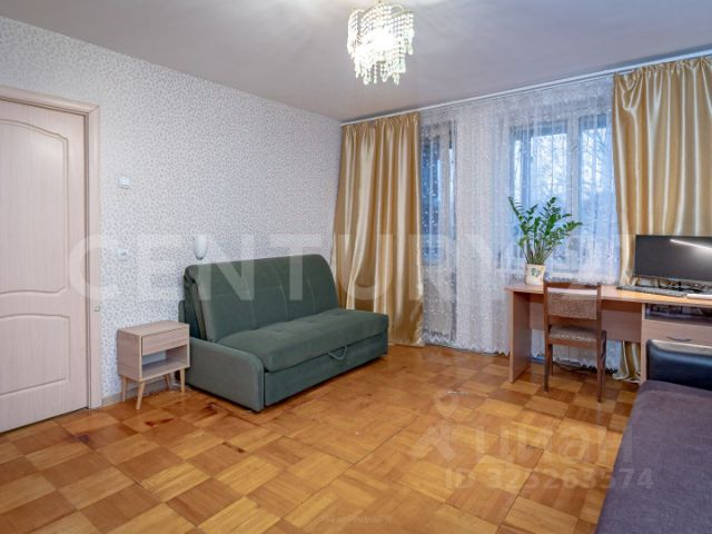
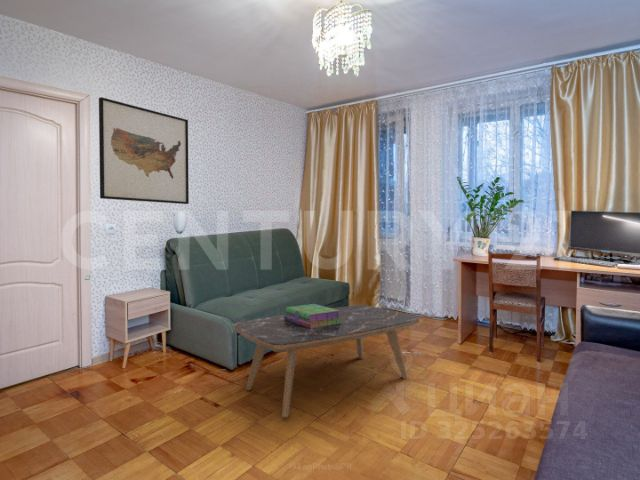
+ coffee table (329, 344)
+ stack of books (312, 314)
+ wall art (147, 155)
